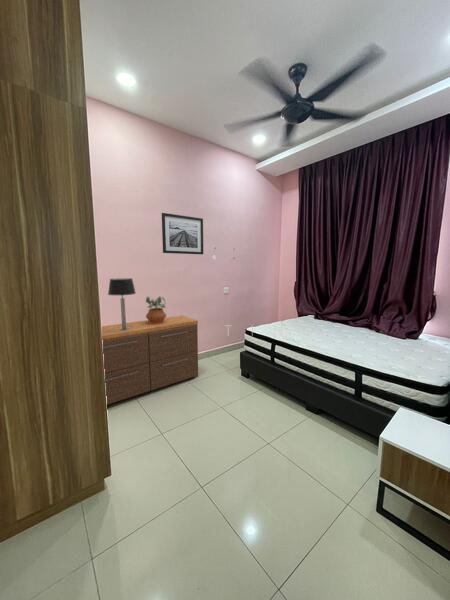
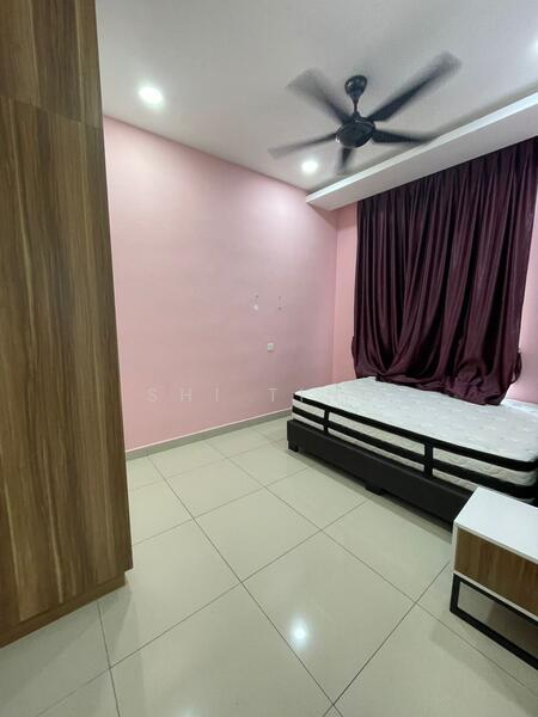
- potted plant (157, 309)
- table lamp (122, 304)
- wall art (183, 235)
- dresser (143, 356)
